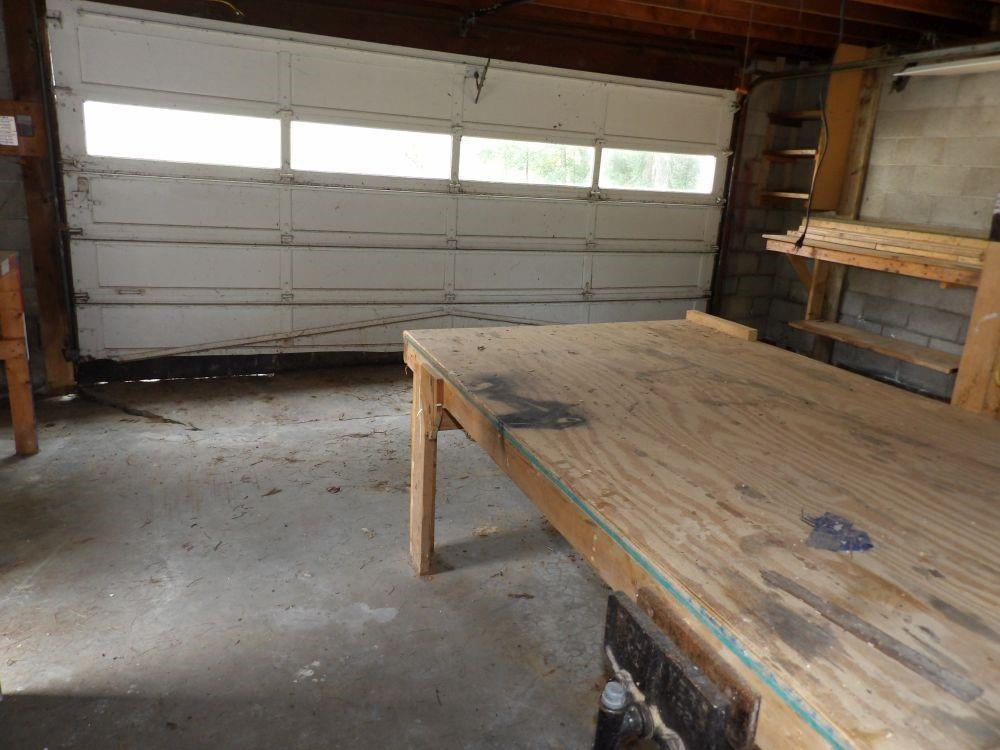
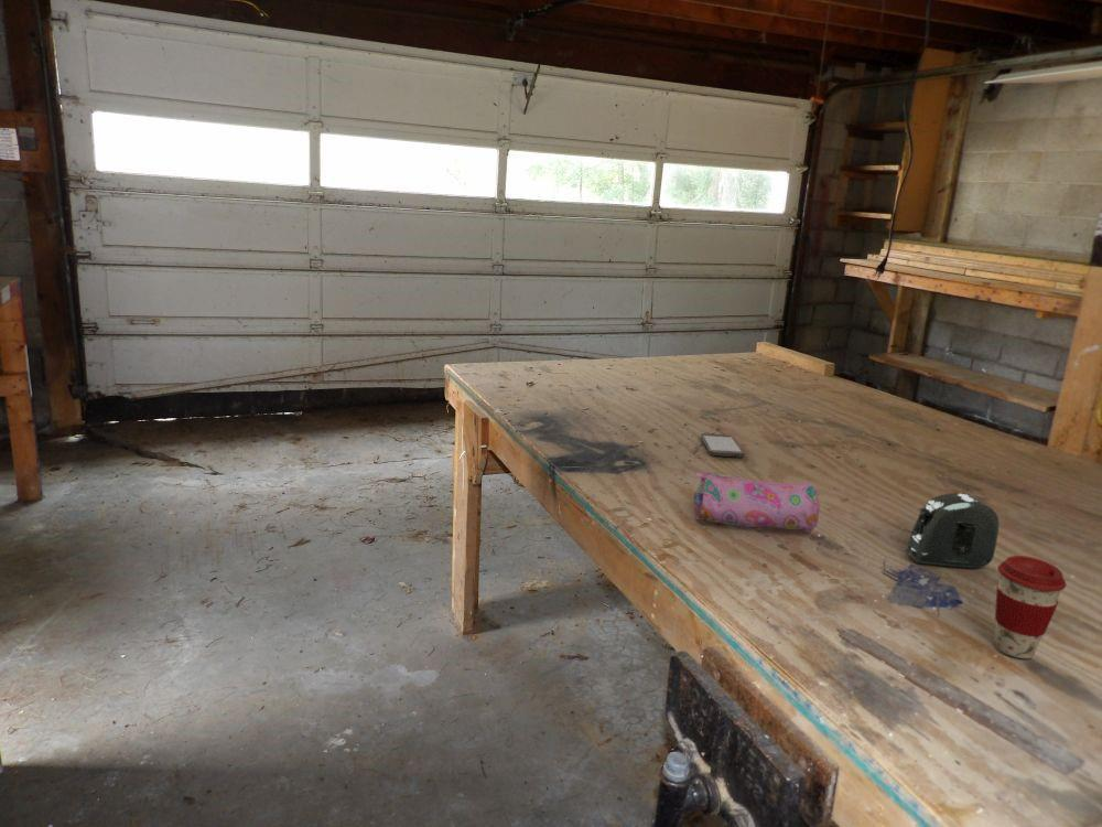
+ pencil case (754, 501)
+ coffee cup (1023, 608)
+ smartphone (721, 444)
+ tape measure (953, 529)
